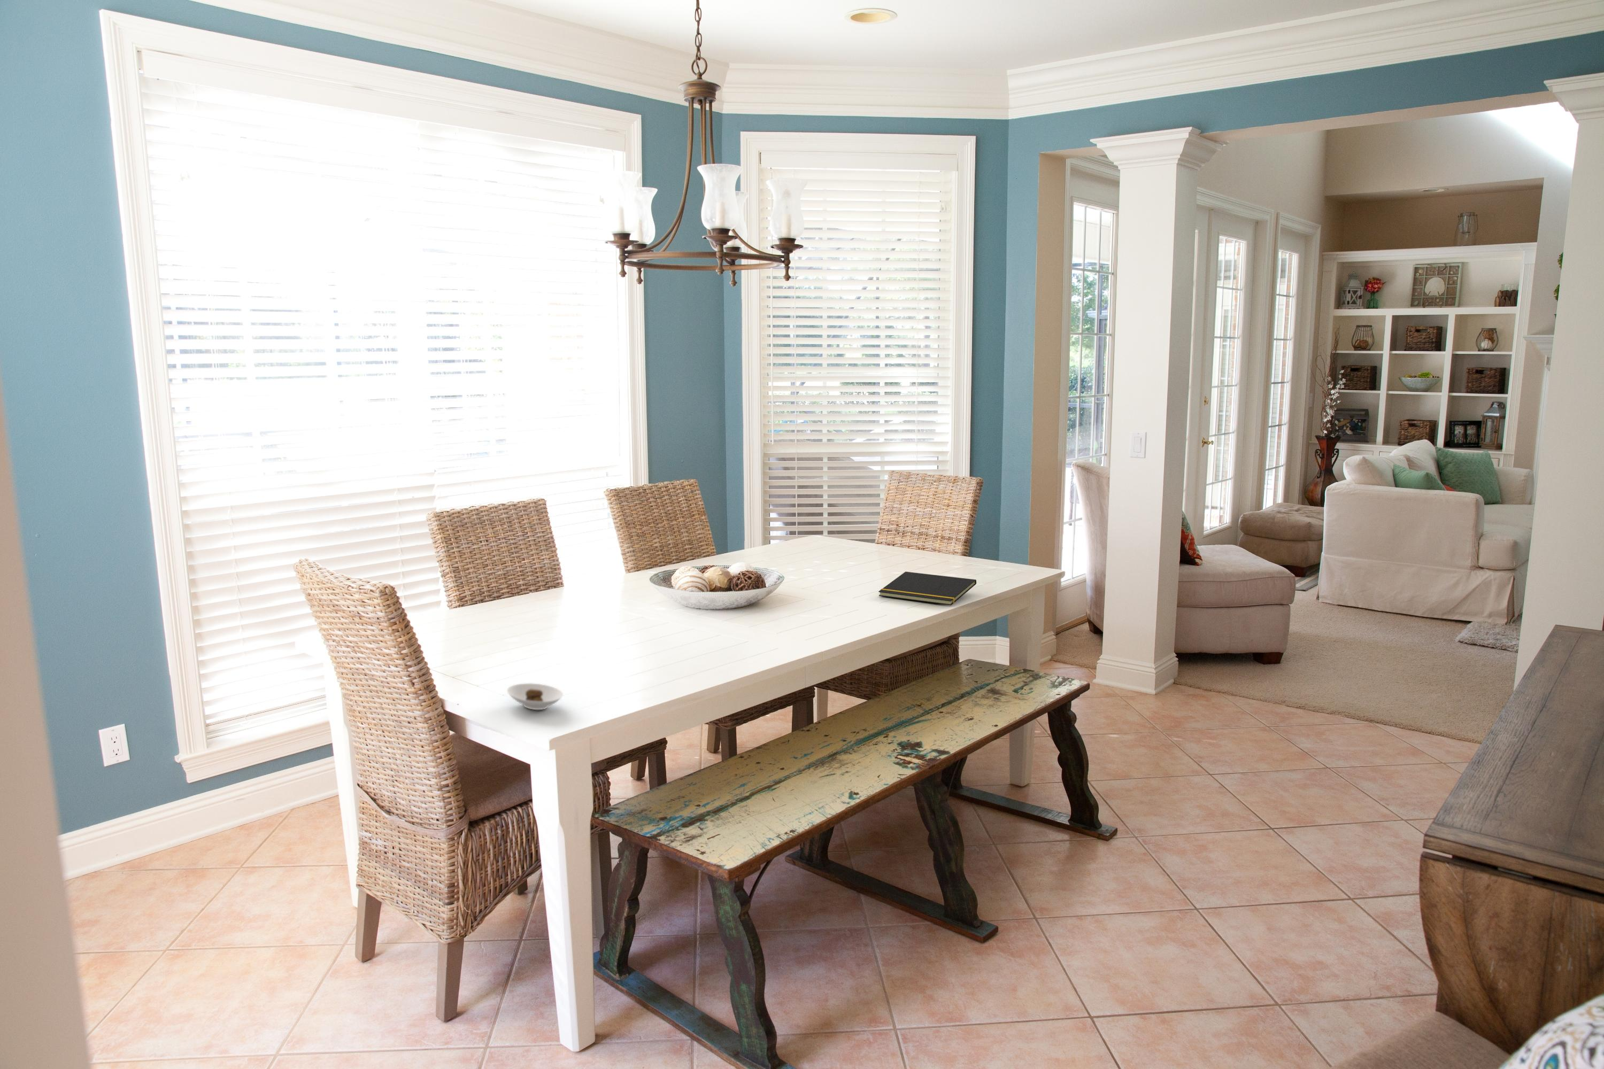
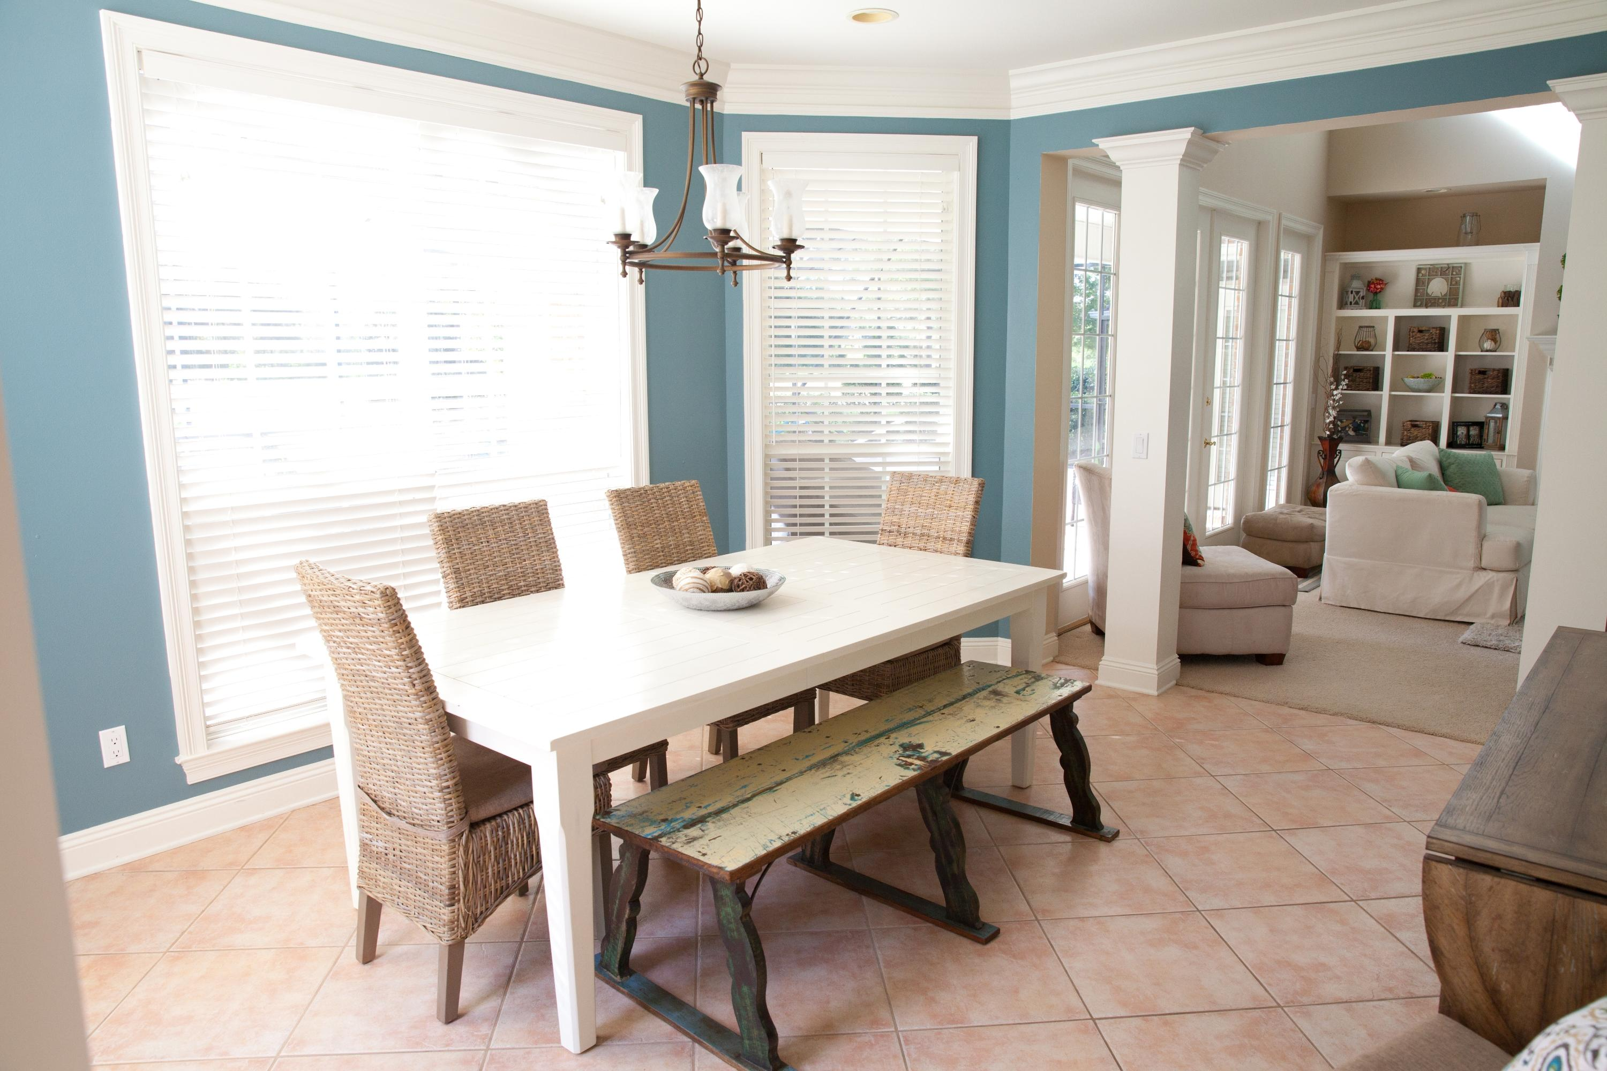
- saucer (535, 697)
- notepad (927, 587)
